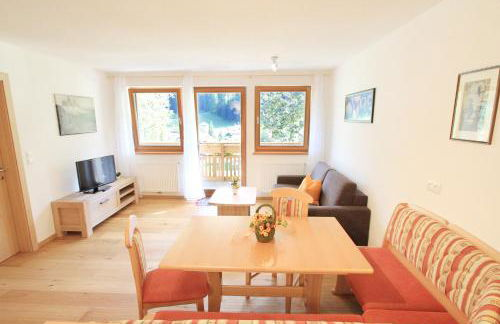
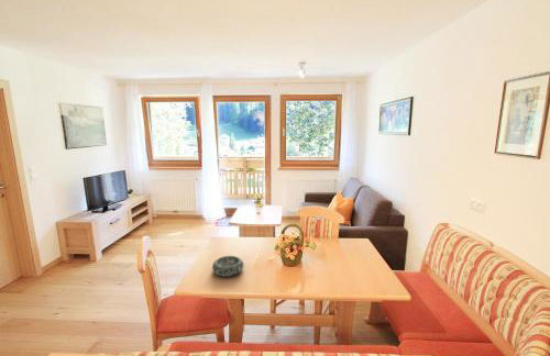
+ decorative bowl (228, 265)
